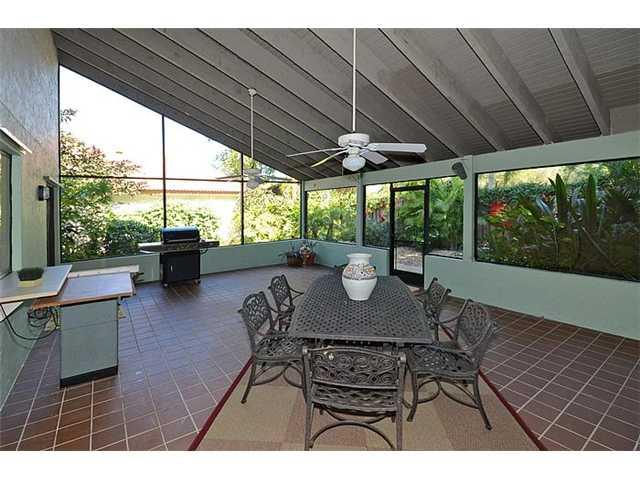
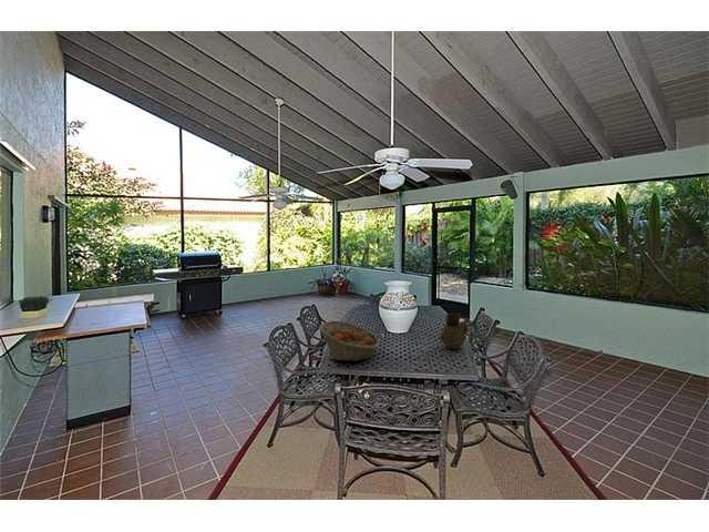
+ fruit basket (349, 339)
+ pitcher (453, 331)
